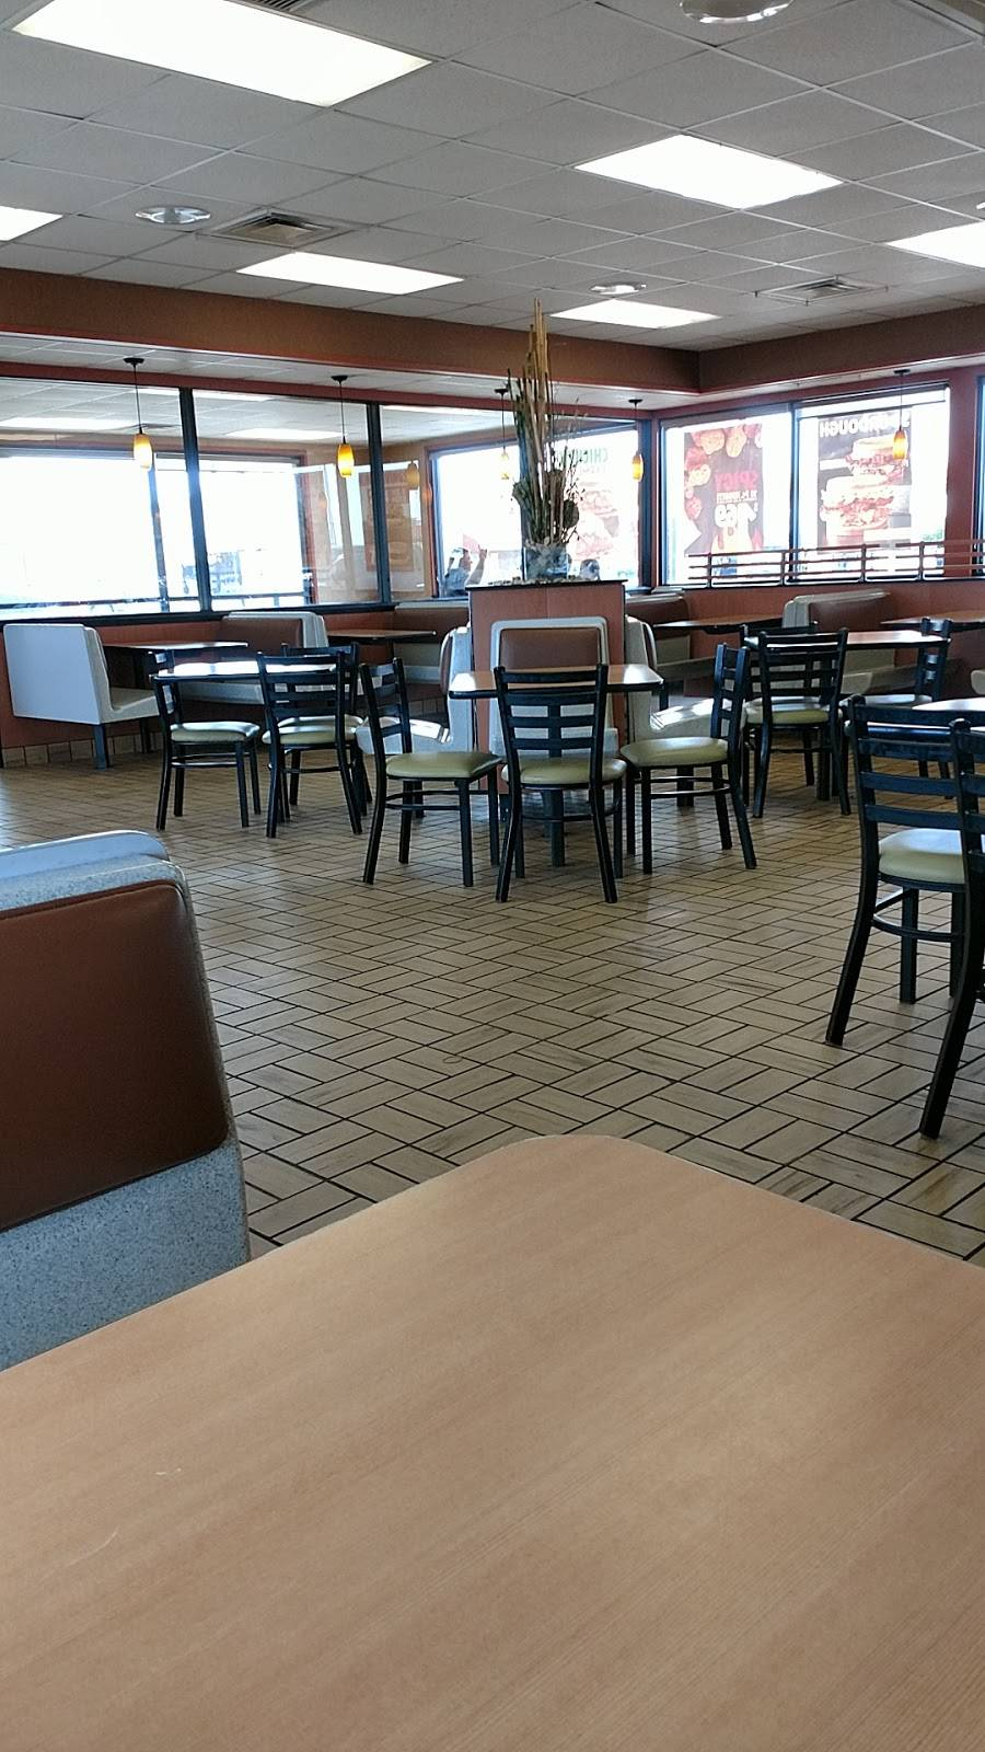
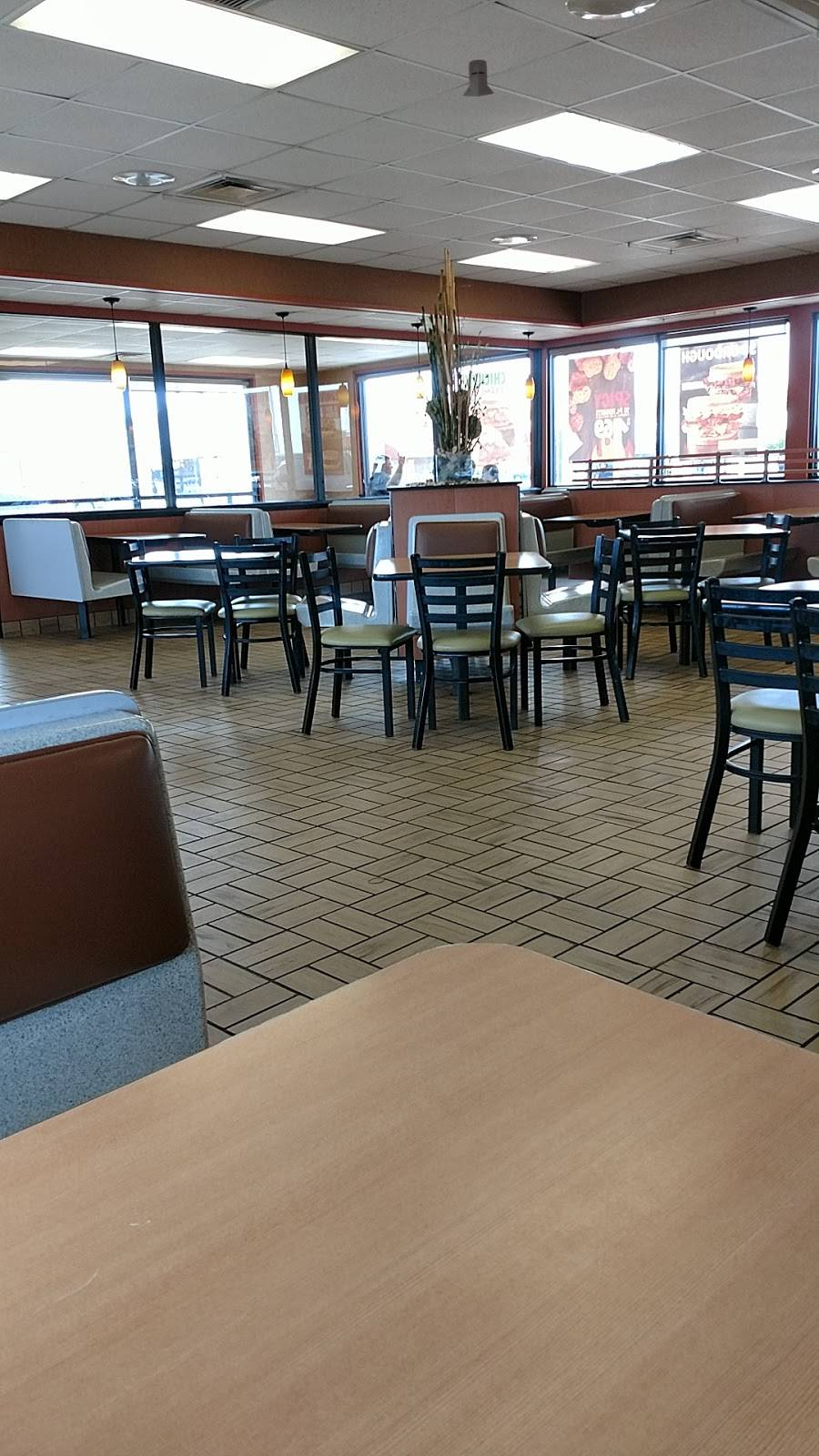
+ knight helmet (478, 81)
